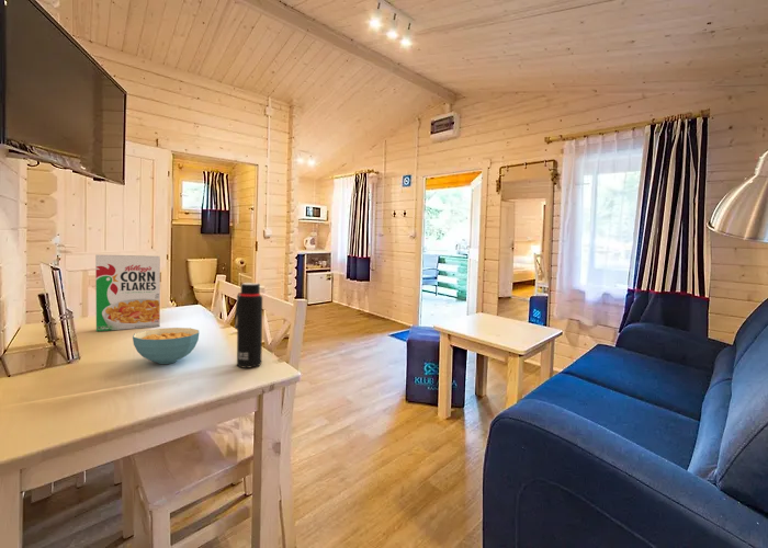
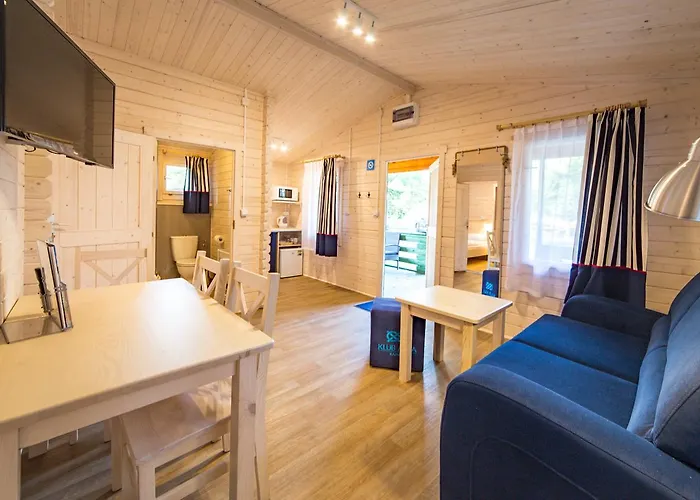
- water bottle (247, 323)
- cereal box (128, 292)
- cereal bowl (167, 346)
